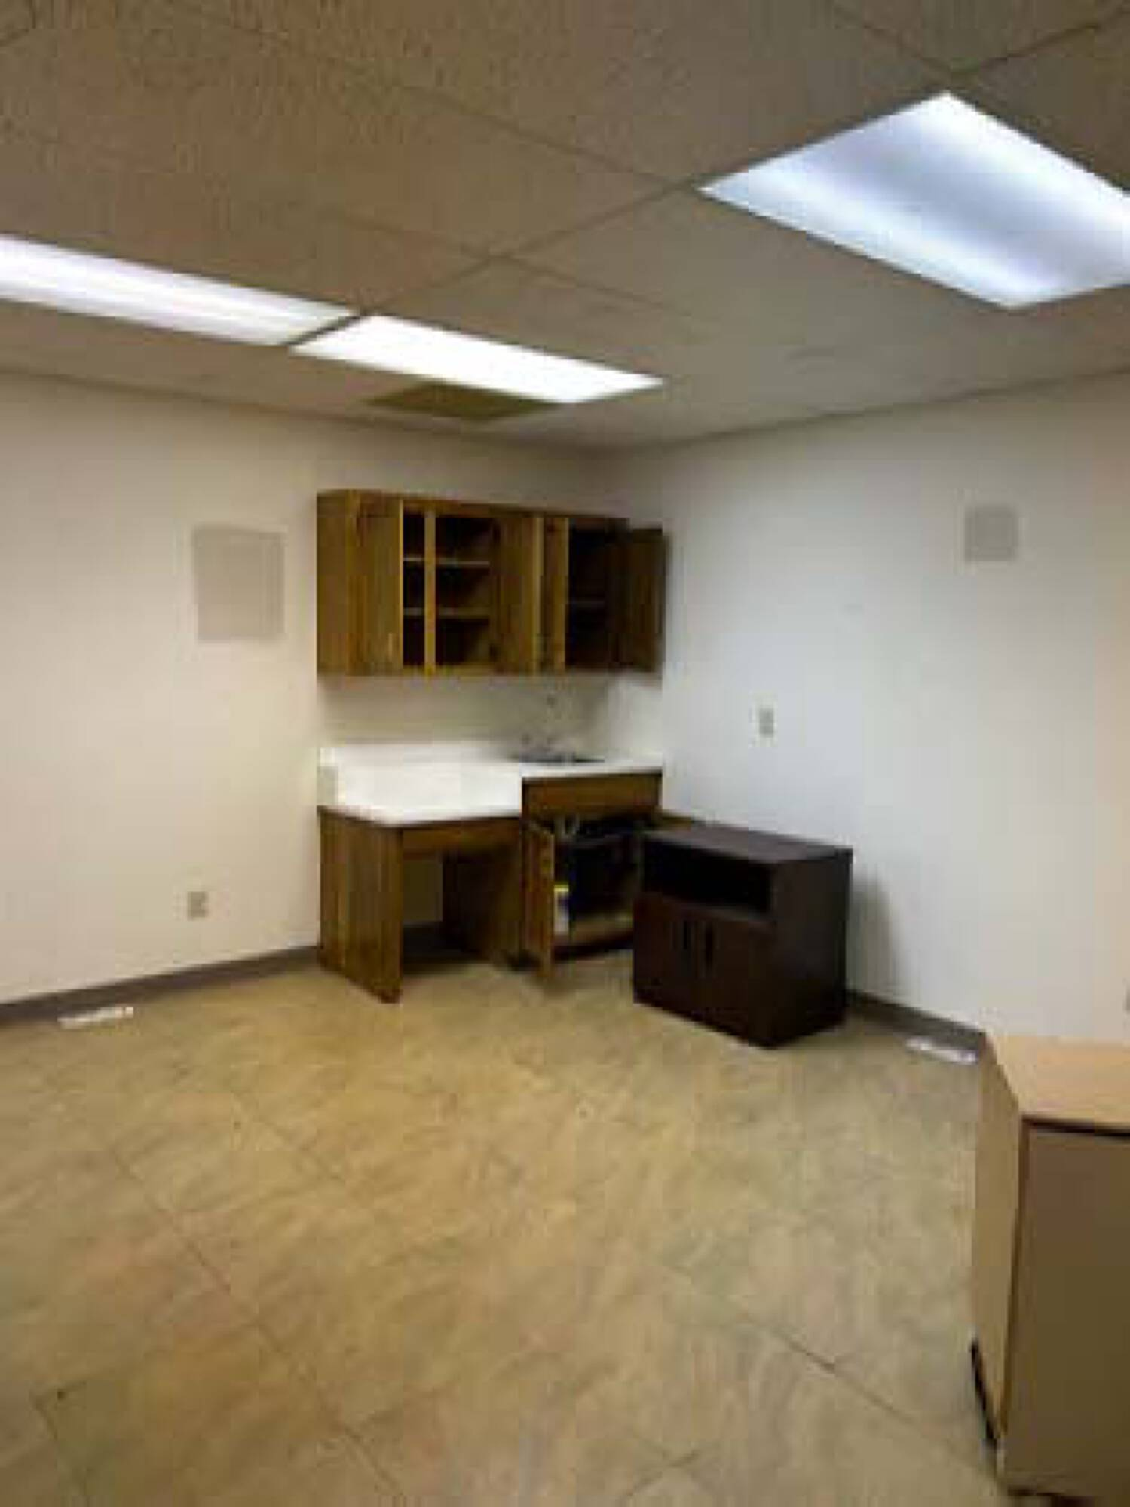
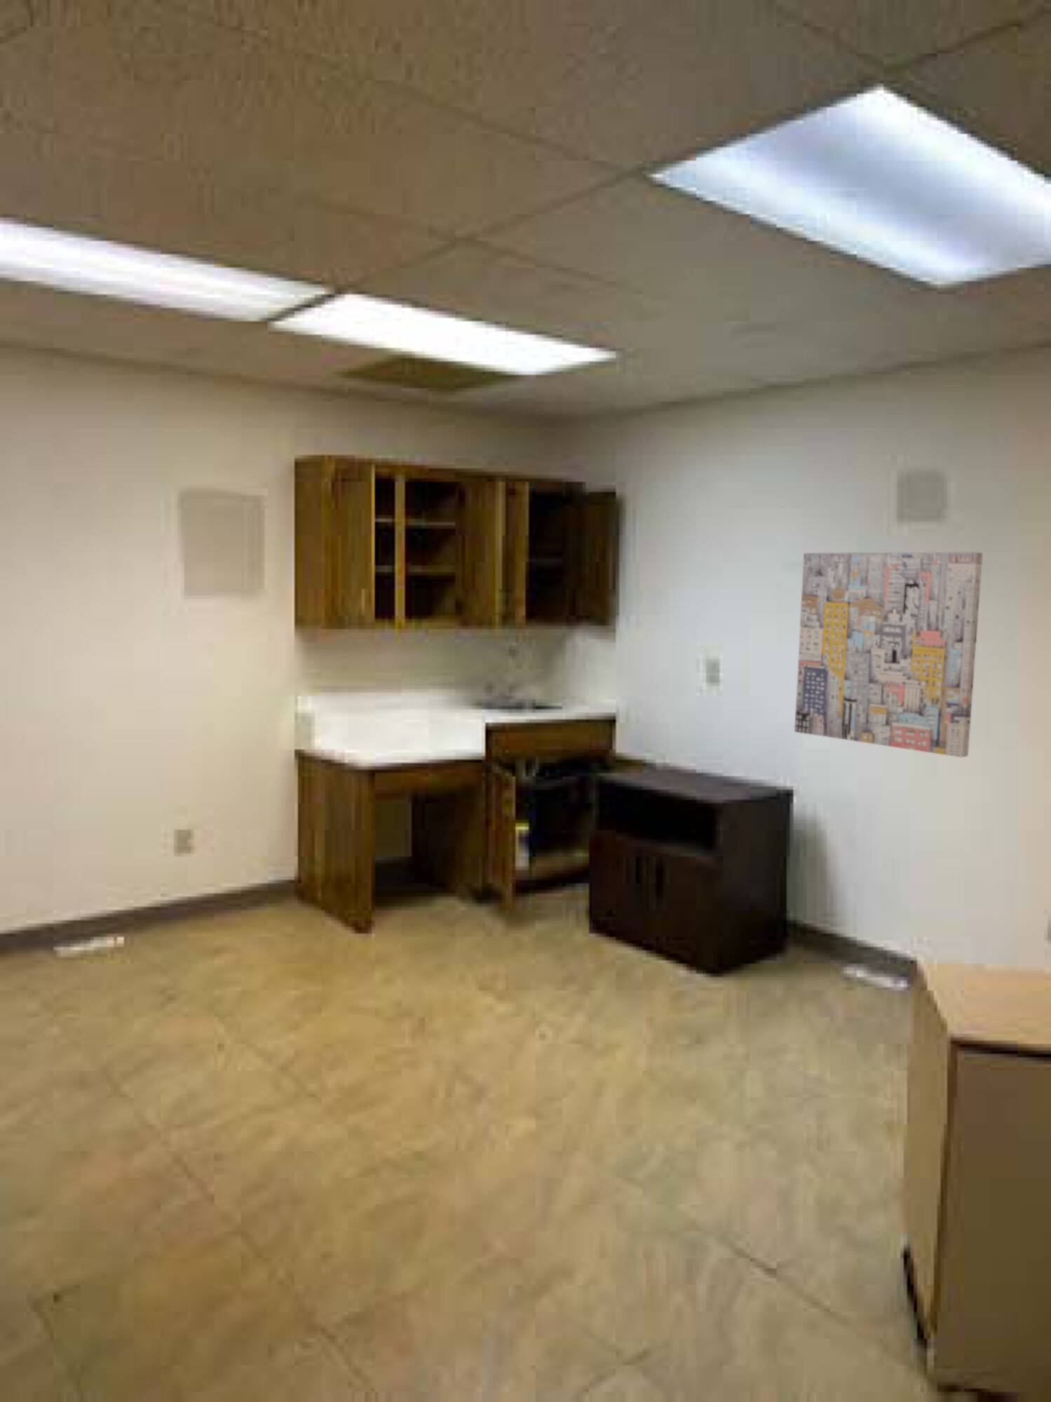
+ wall art (881, 649)
